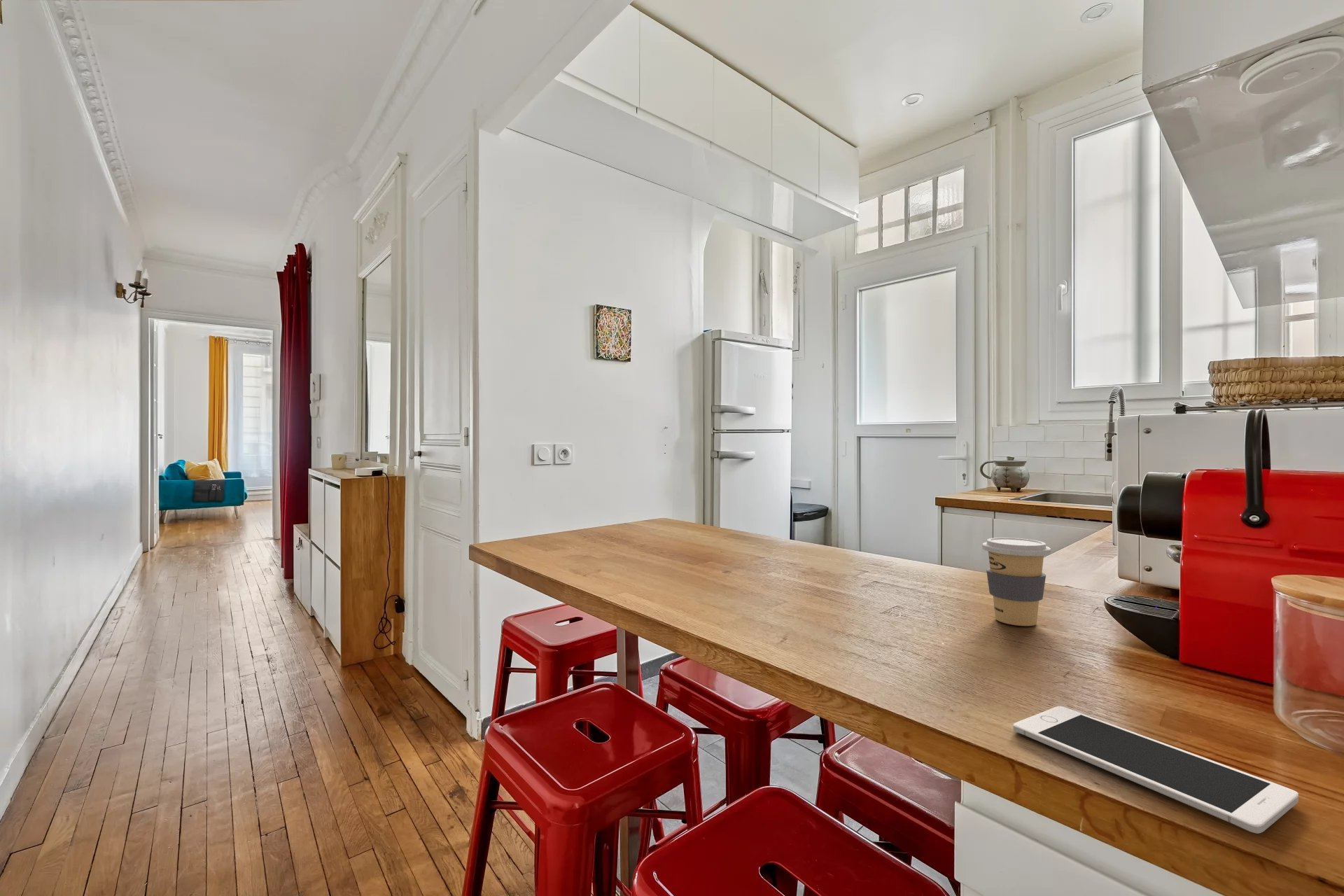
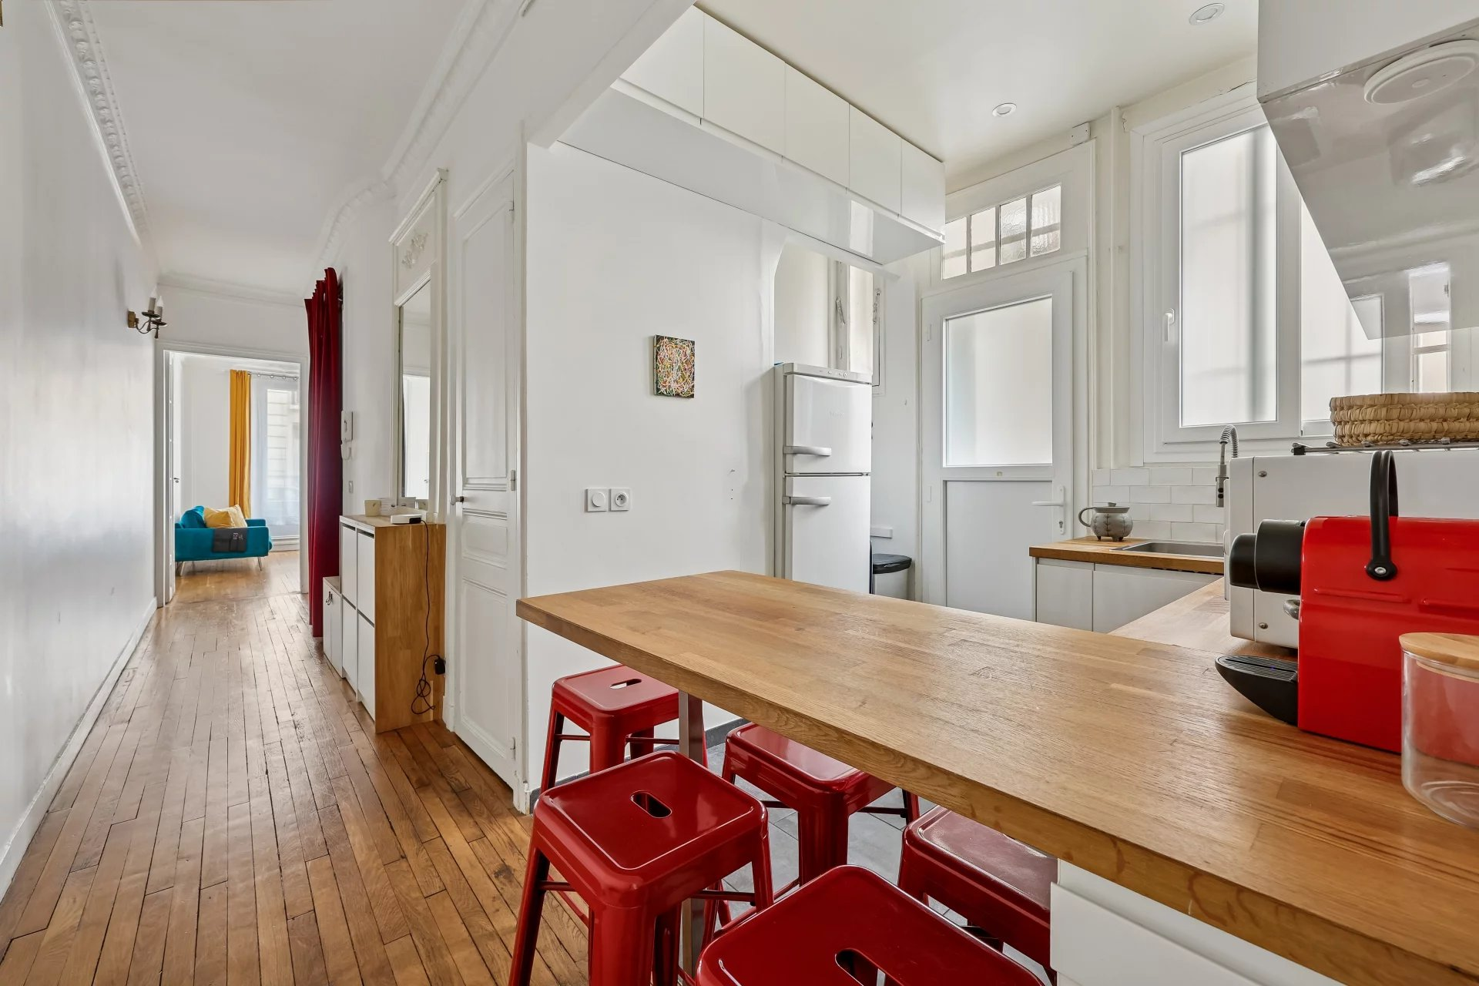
- coffee cup (1016, 581)
- cell phone (1140, 758)
